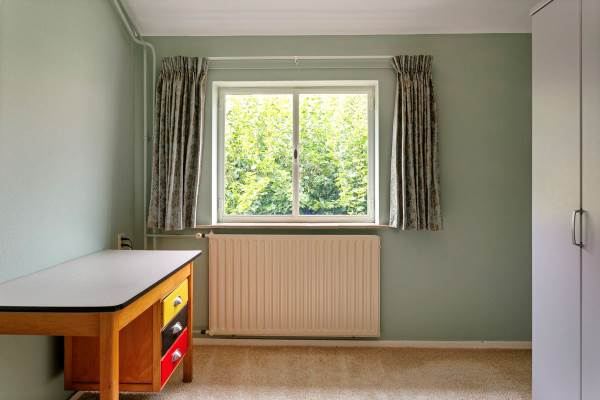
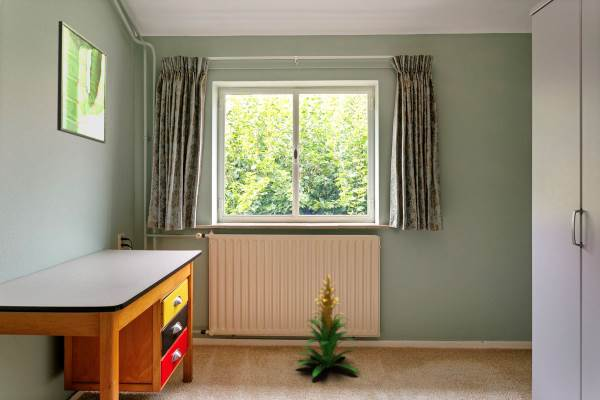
+ indoor plant (327, 321)
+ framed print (84, 88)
